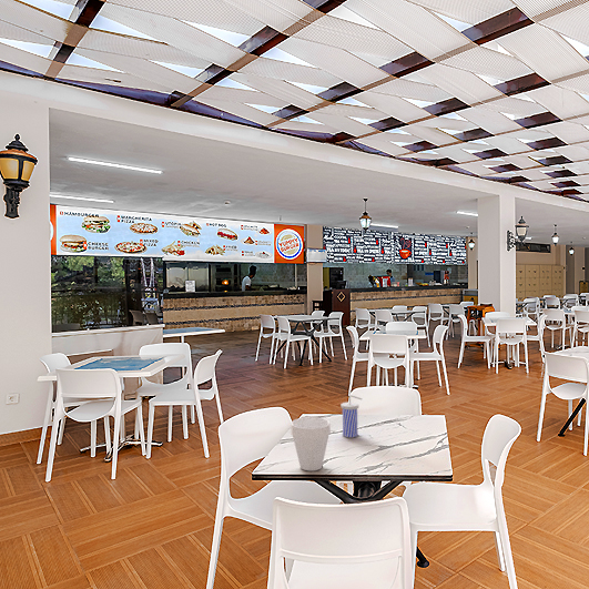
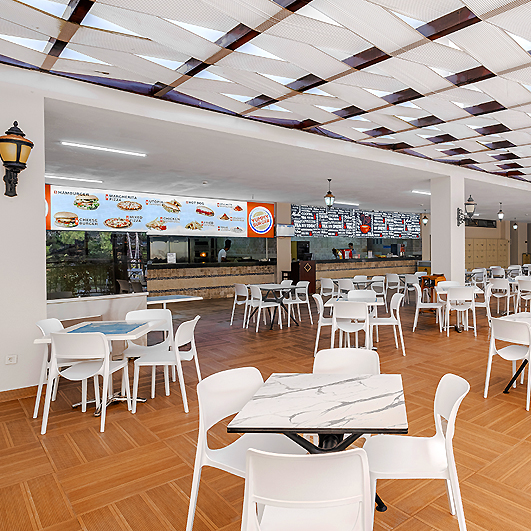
- cup (311, 444)
- beverage cup (352, 415)
